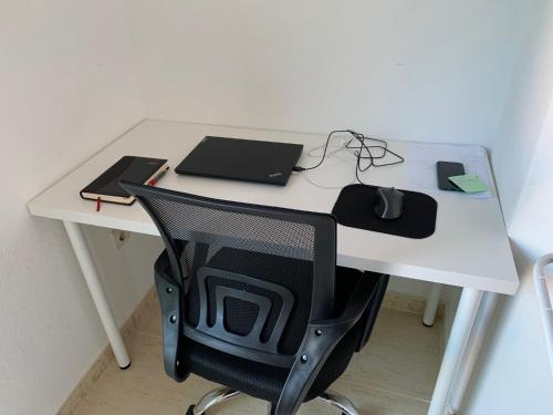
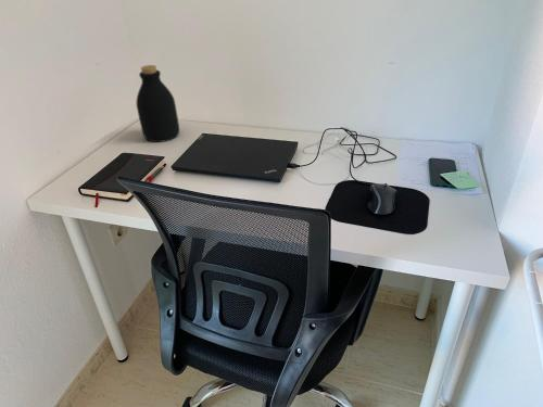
+ bottle (155, 102)
